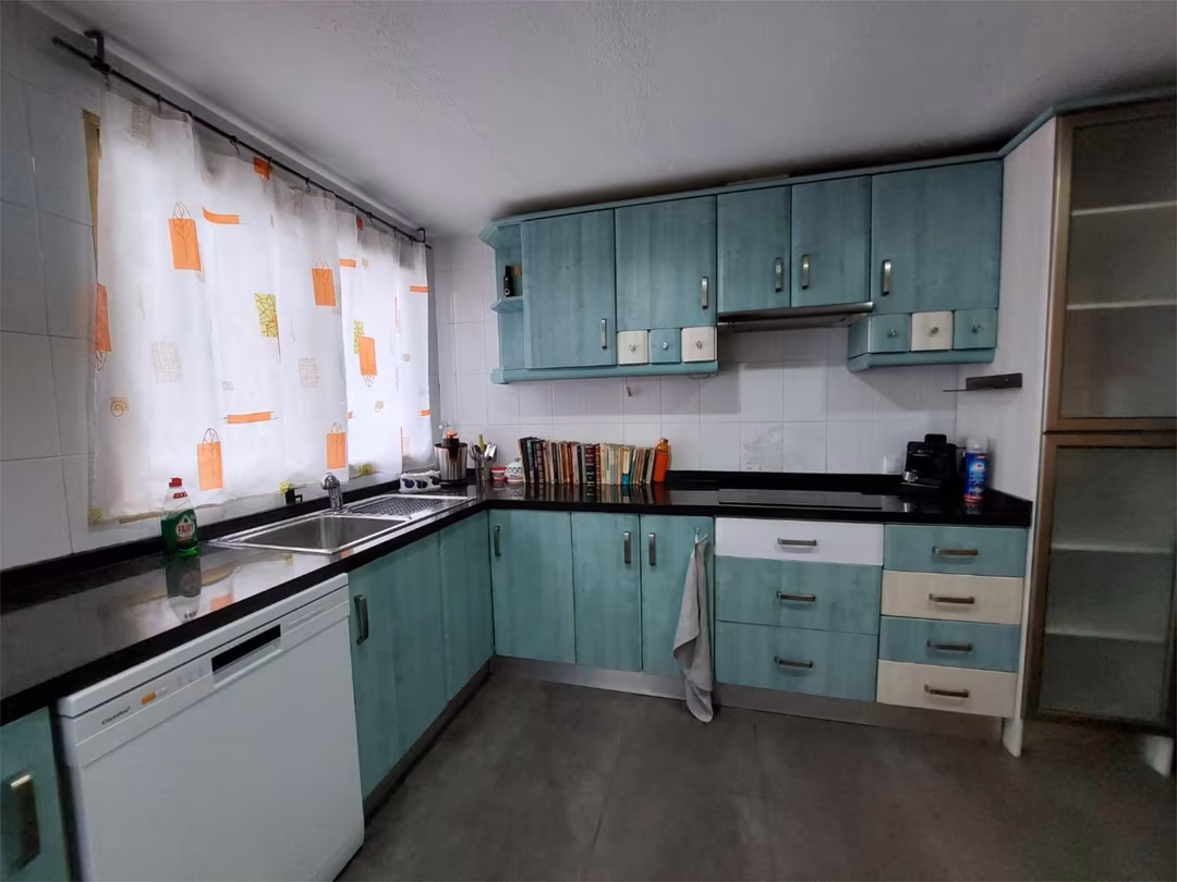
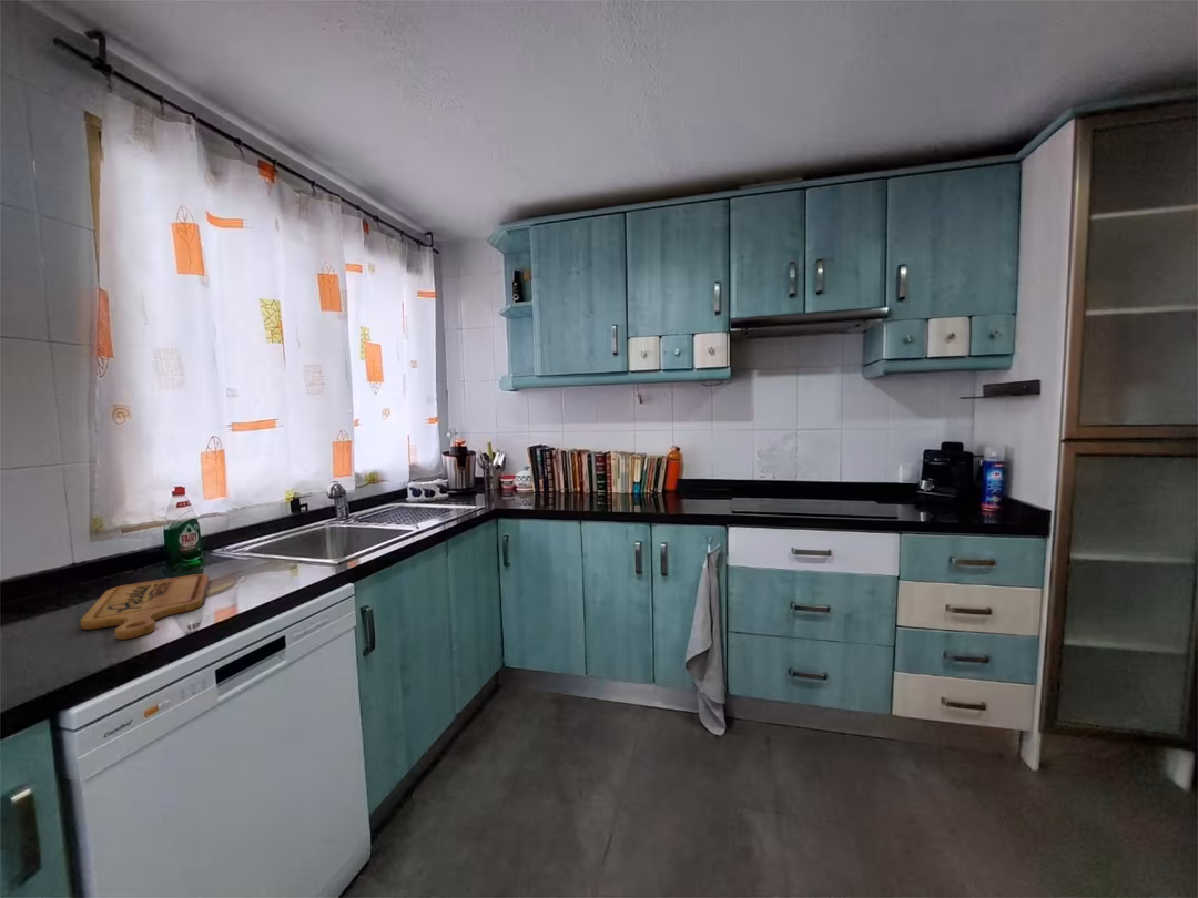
+ cutting board (149, 604)
